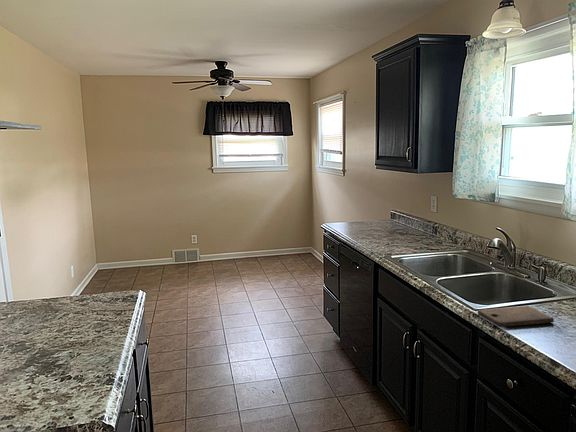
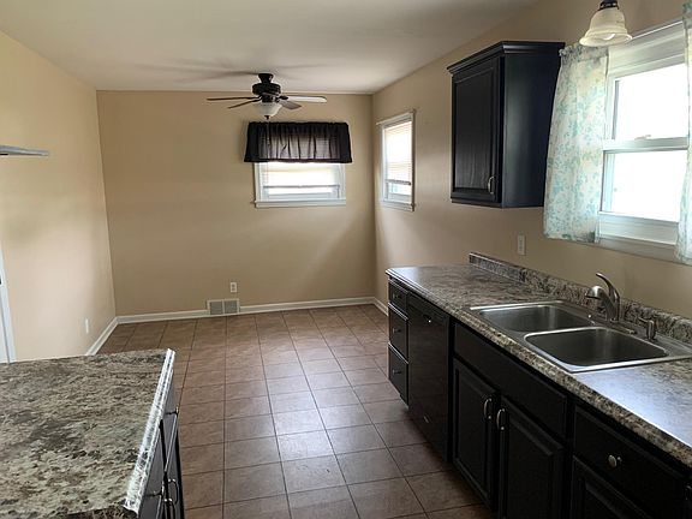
- cutting board (514, 315)
